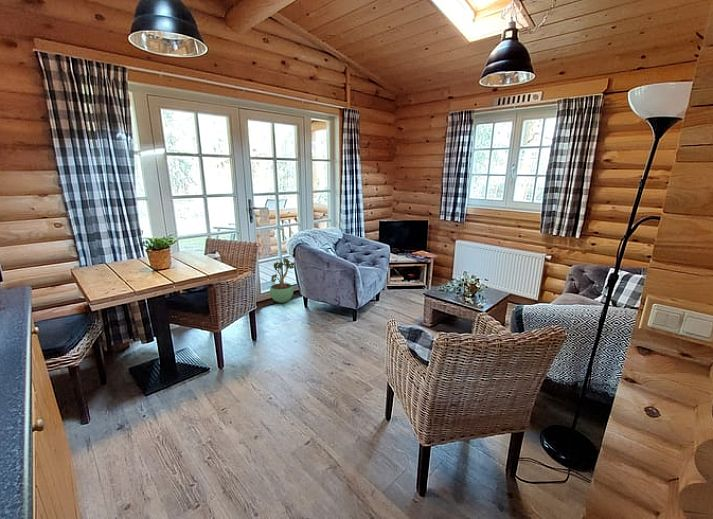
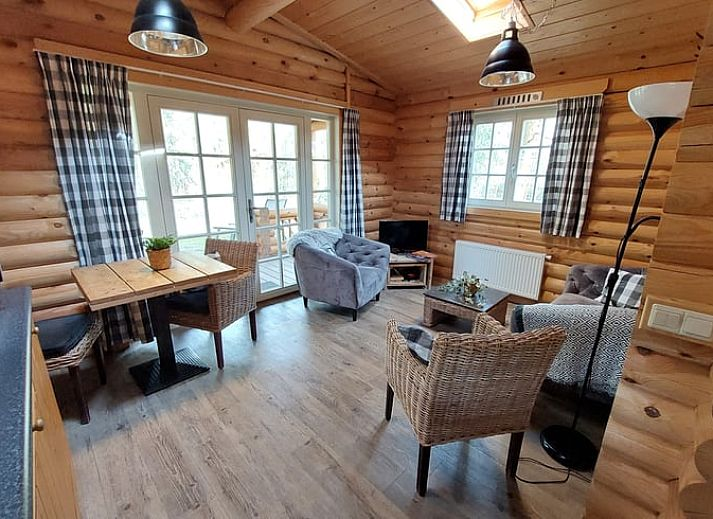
- potted plant (282, 279)
